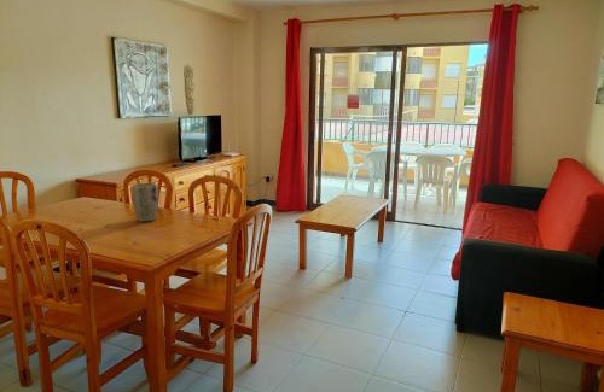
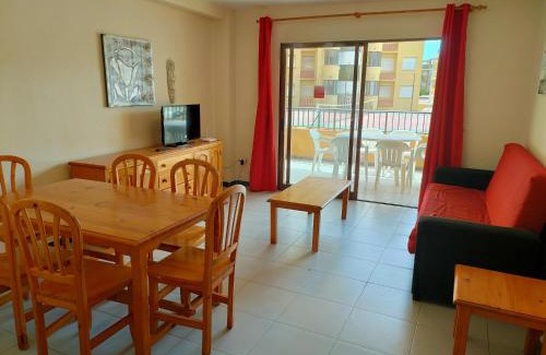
- plant pot (145, 201)
